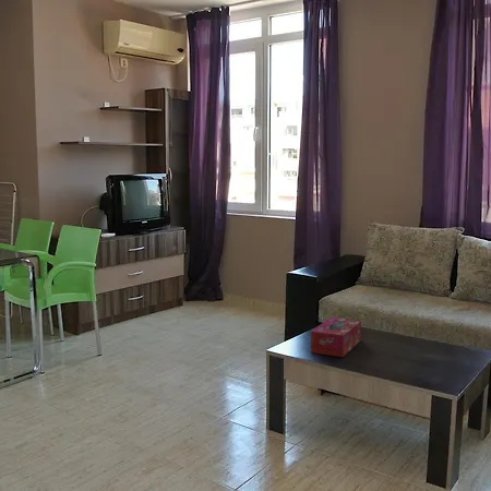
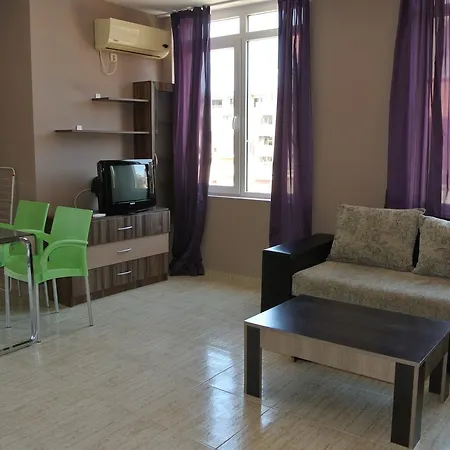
- tissue box (336, 335)
